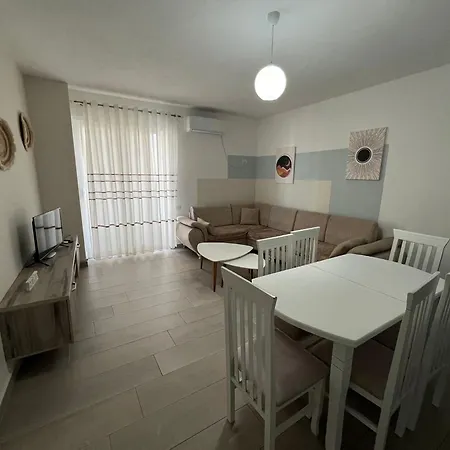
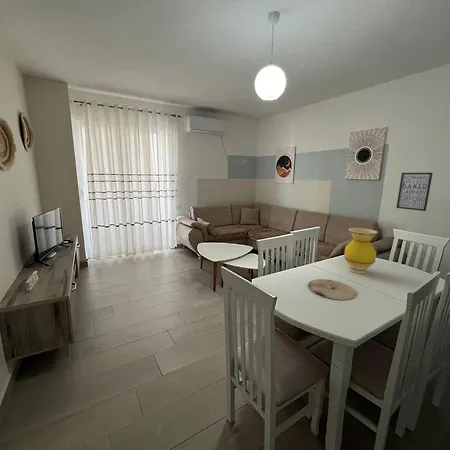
+ plate (331, 287)
+ vase (360, 251)
+ wall art (413, 191)
